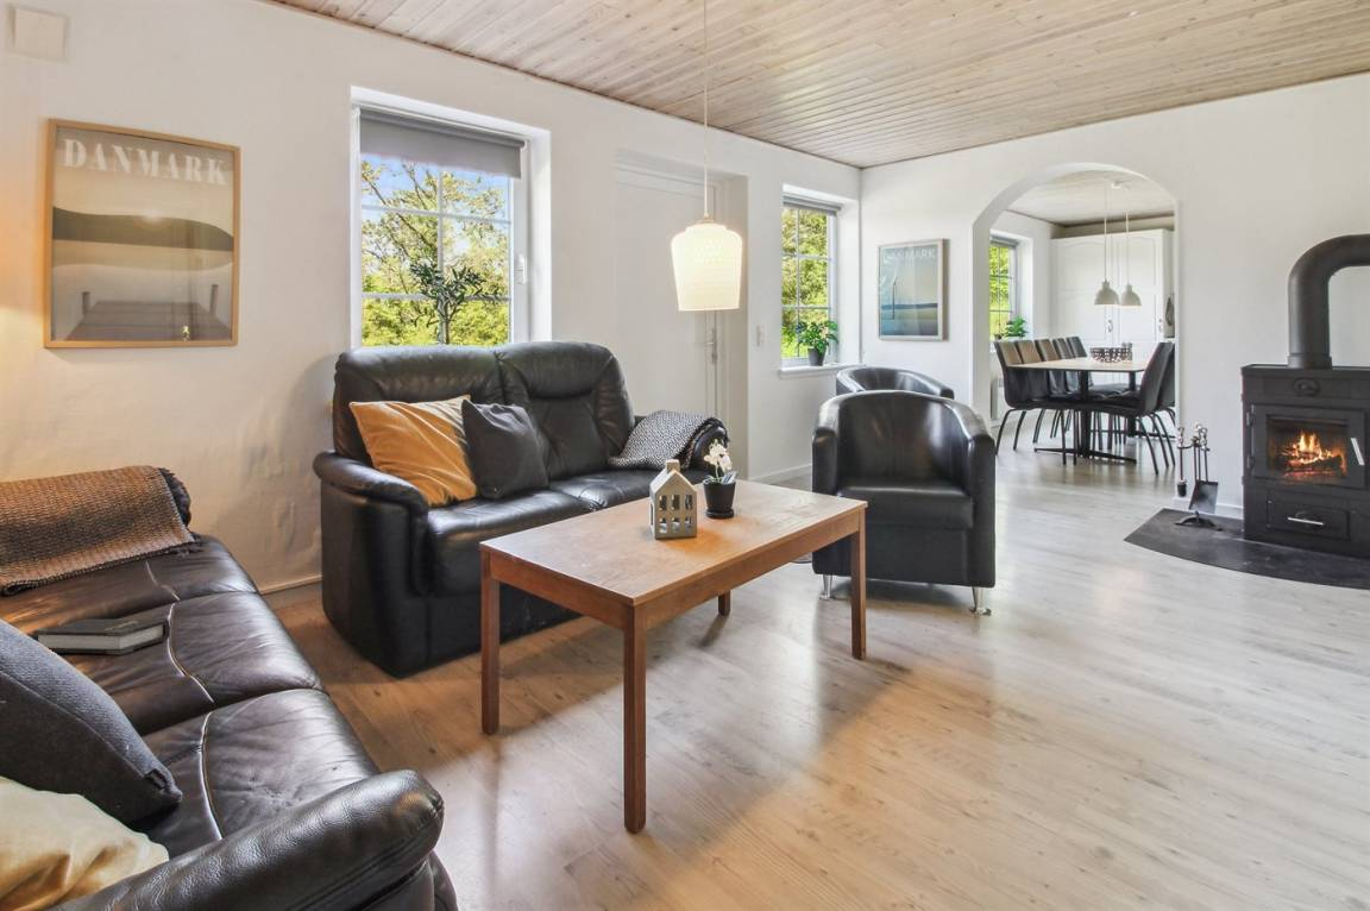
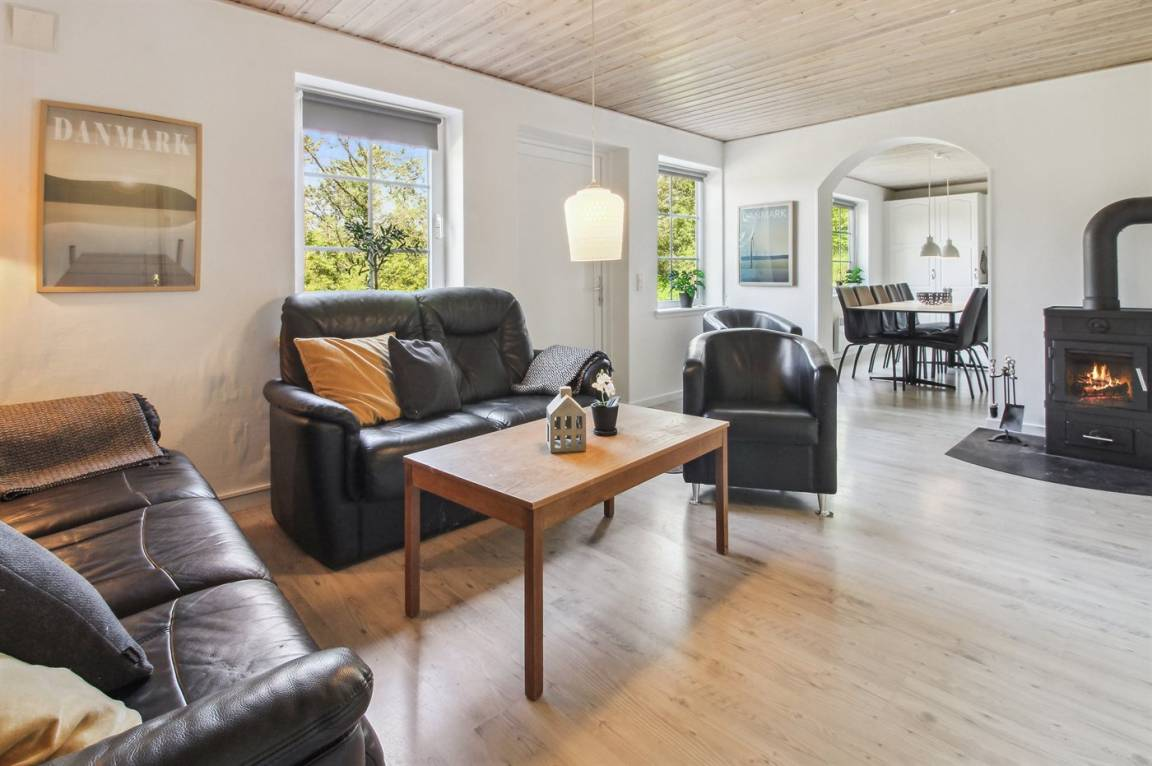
- hardback book (103, 635)
